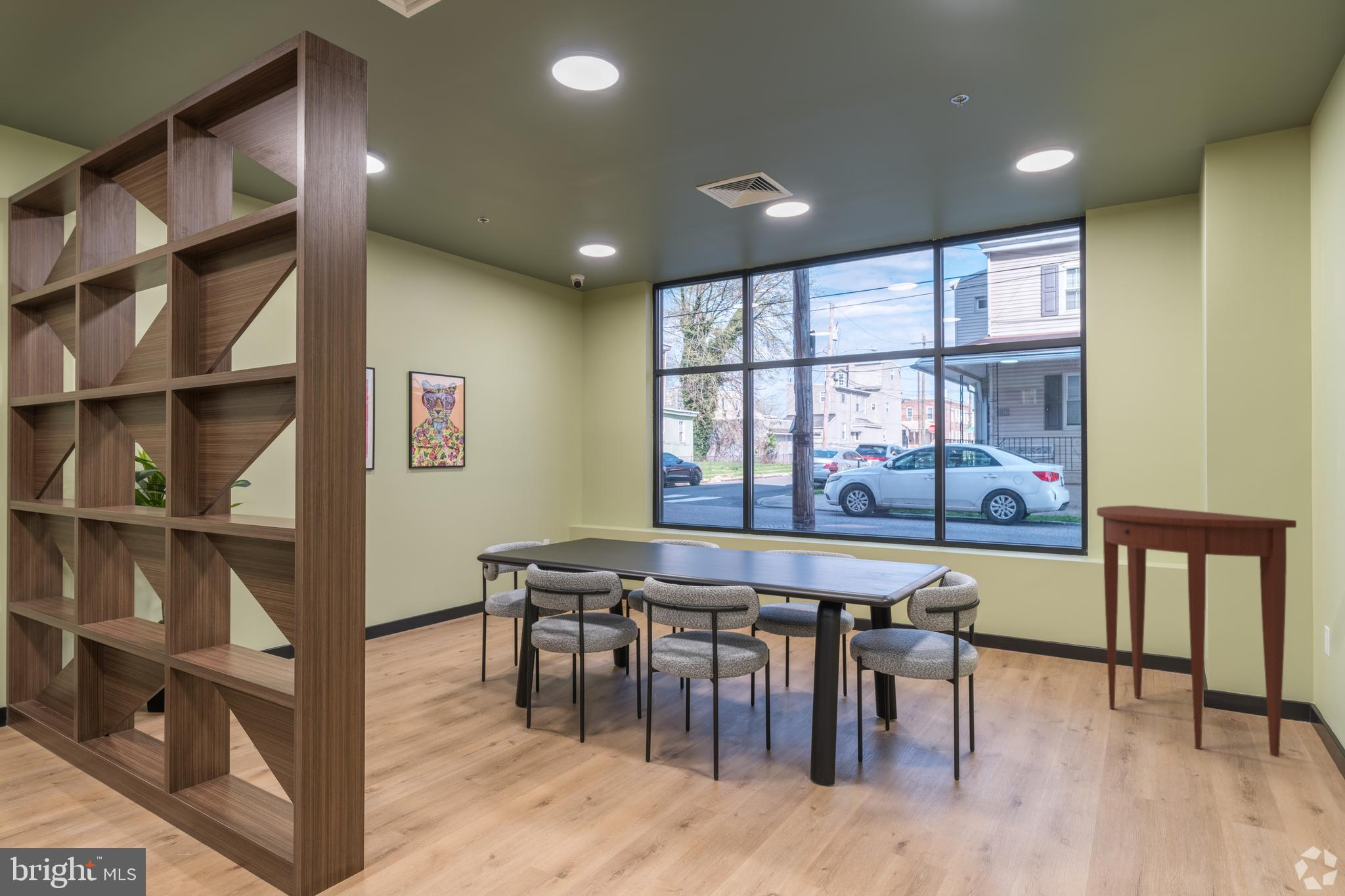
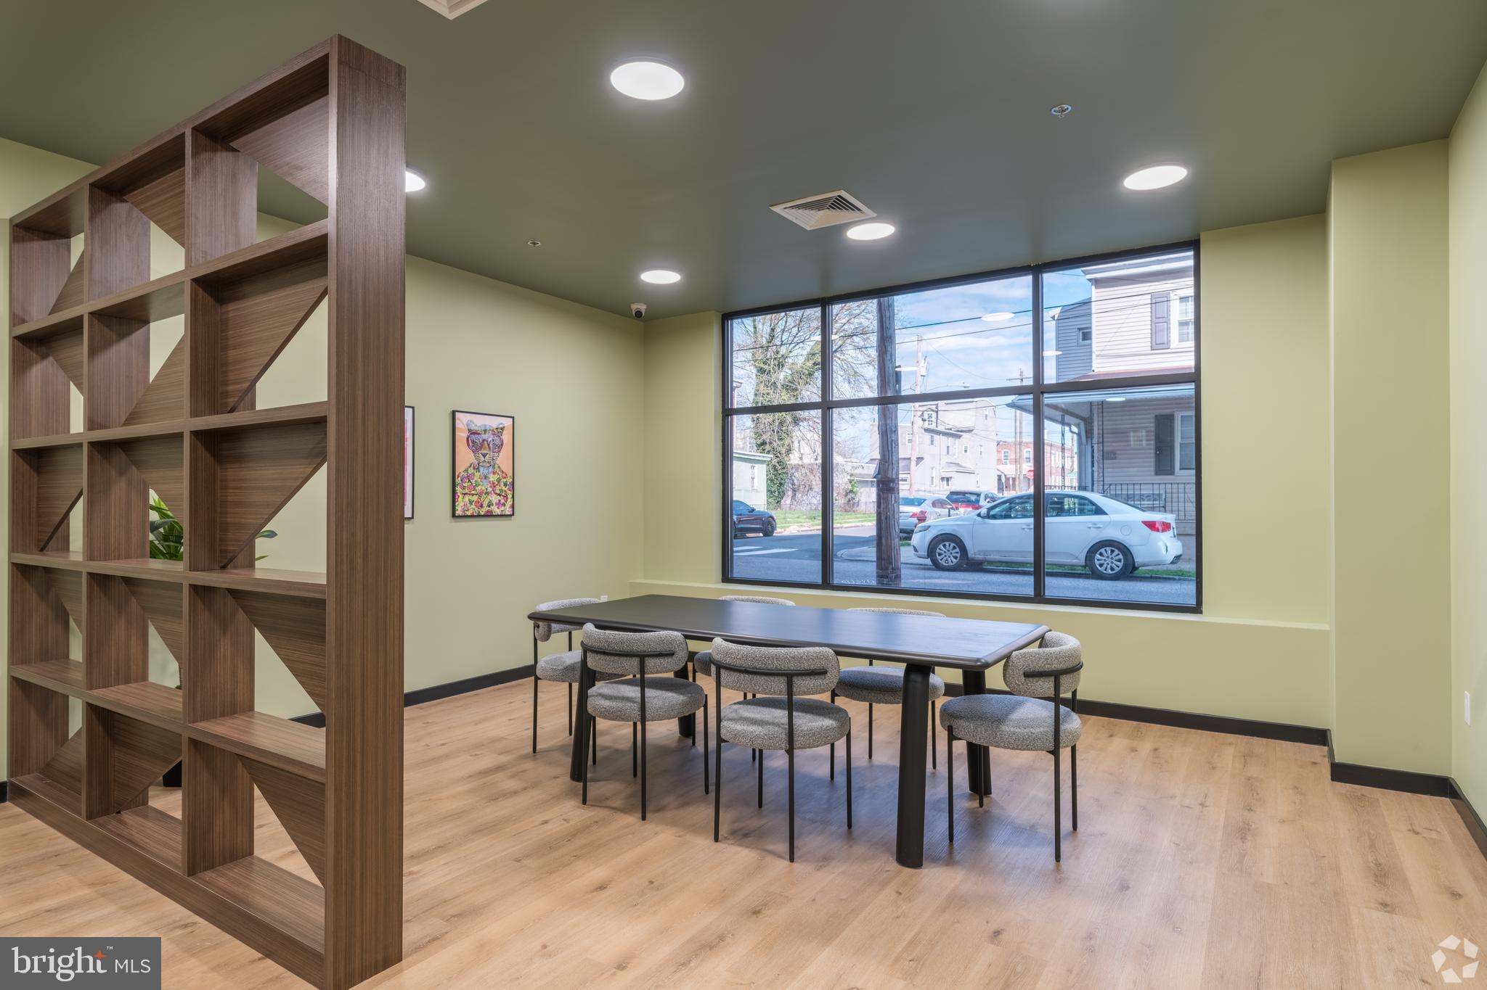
- console table (1189, 618)
